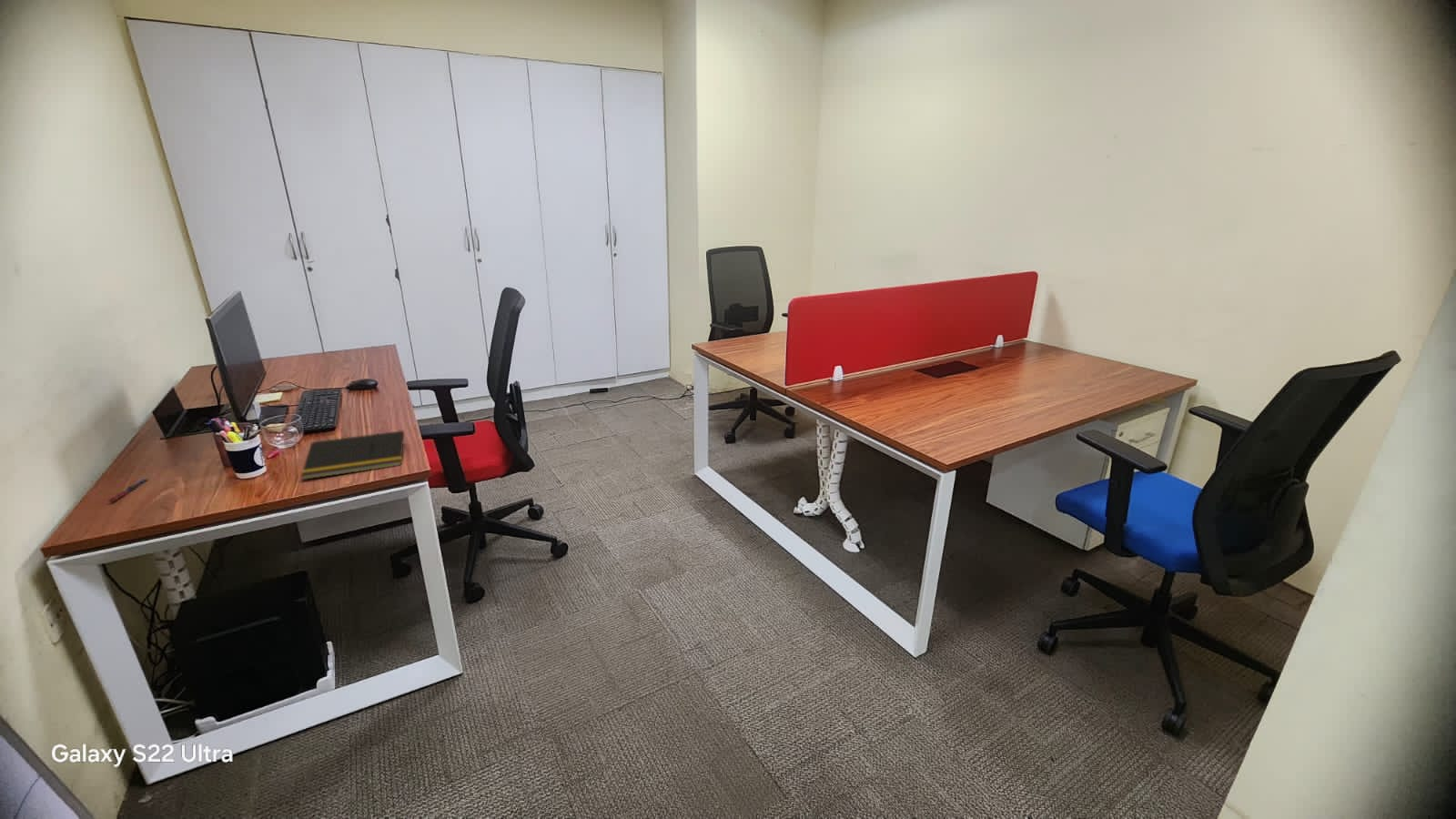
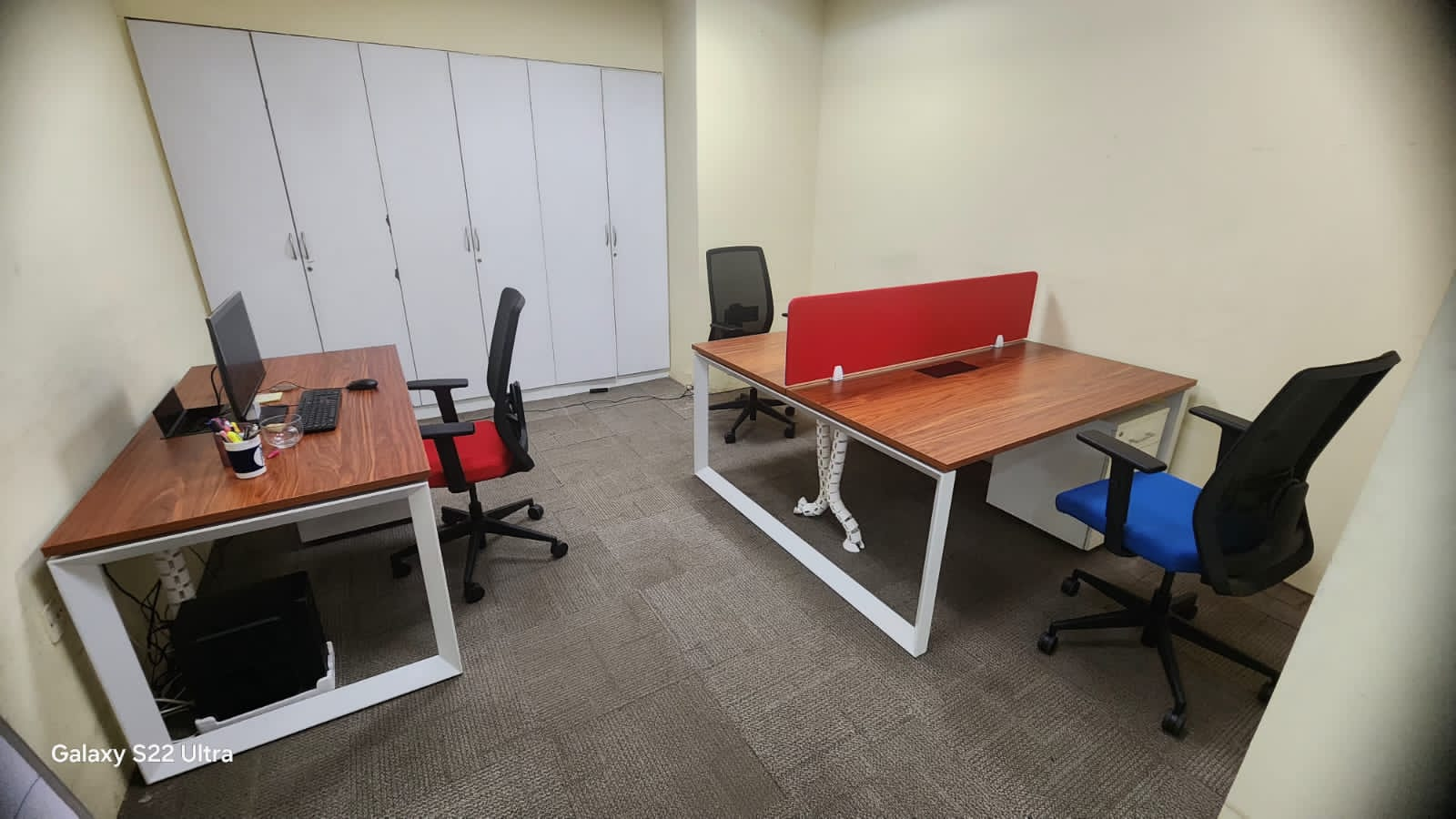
- pen (129, 488)
- notepad (356, 453)
